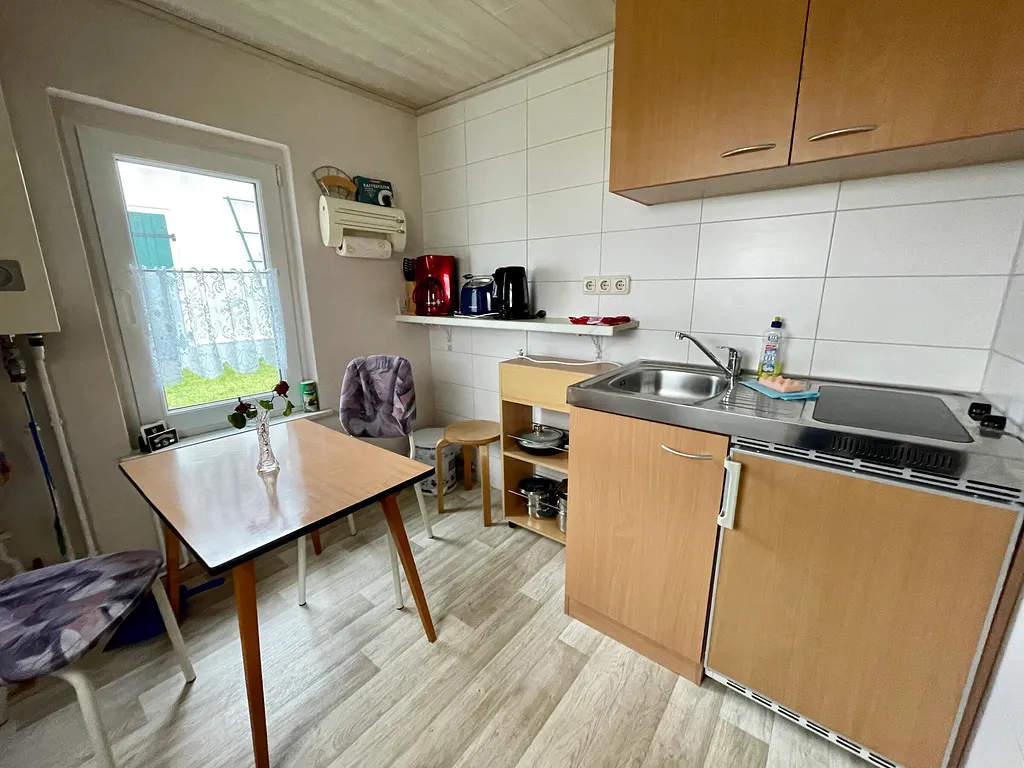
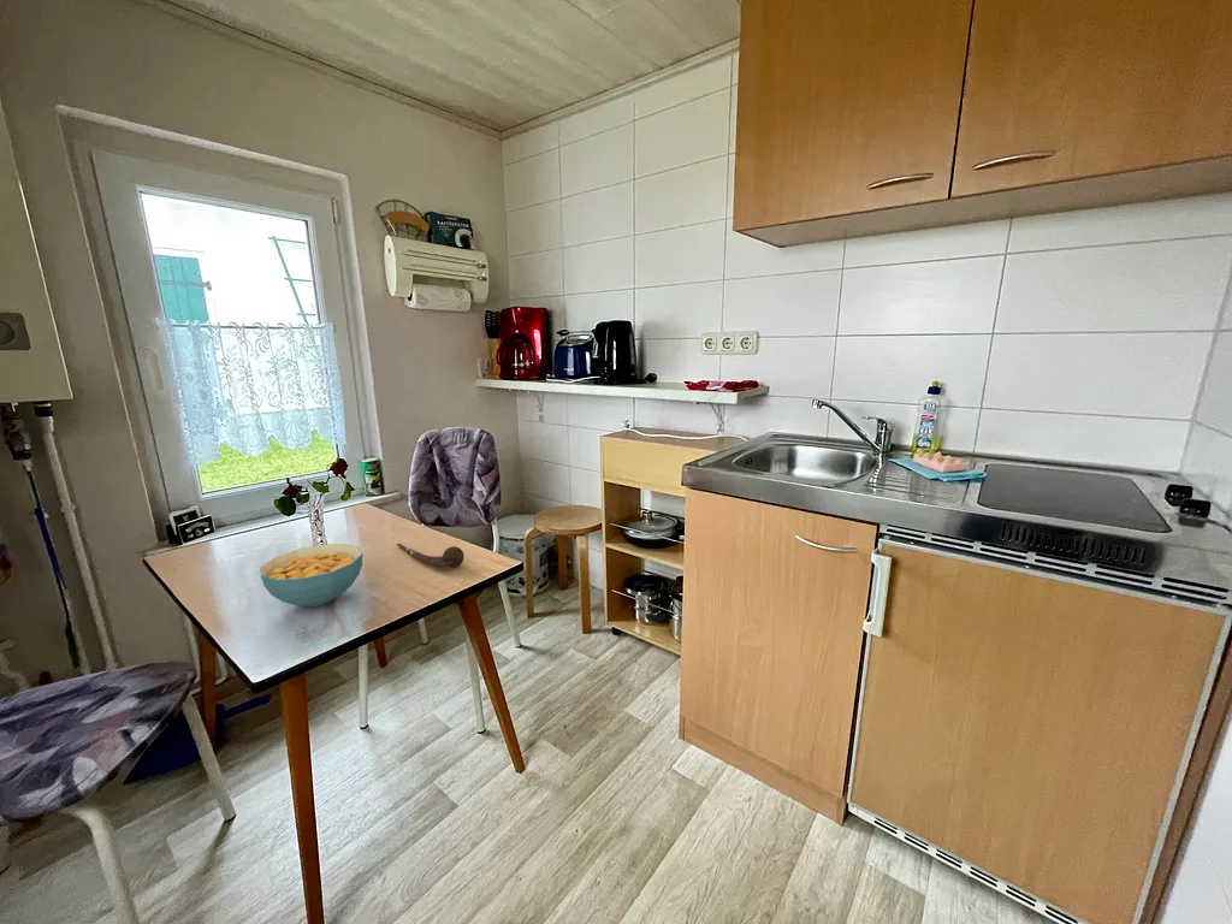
+ cereal bowl (315, 580)
+ spoon (425, 555)
